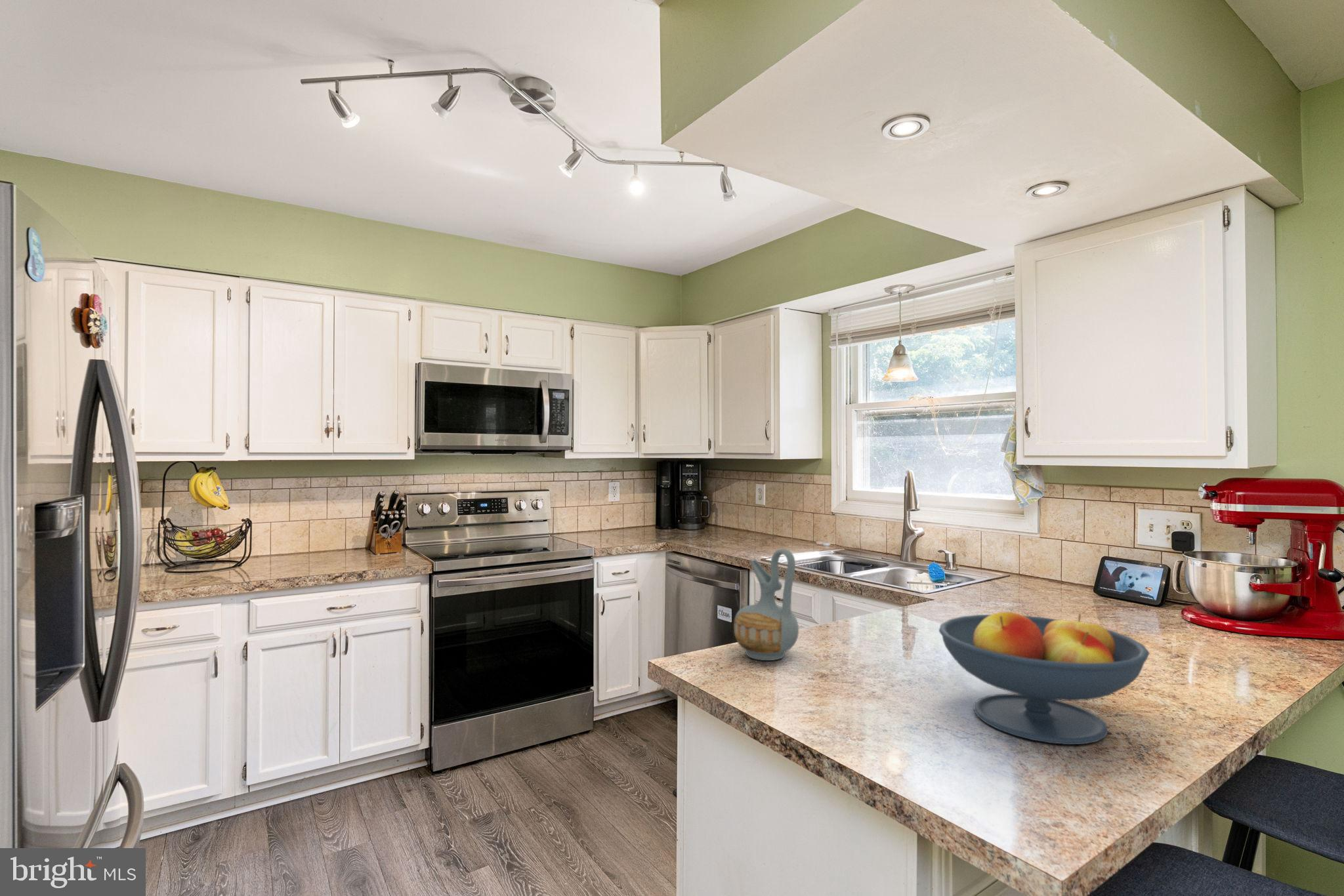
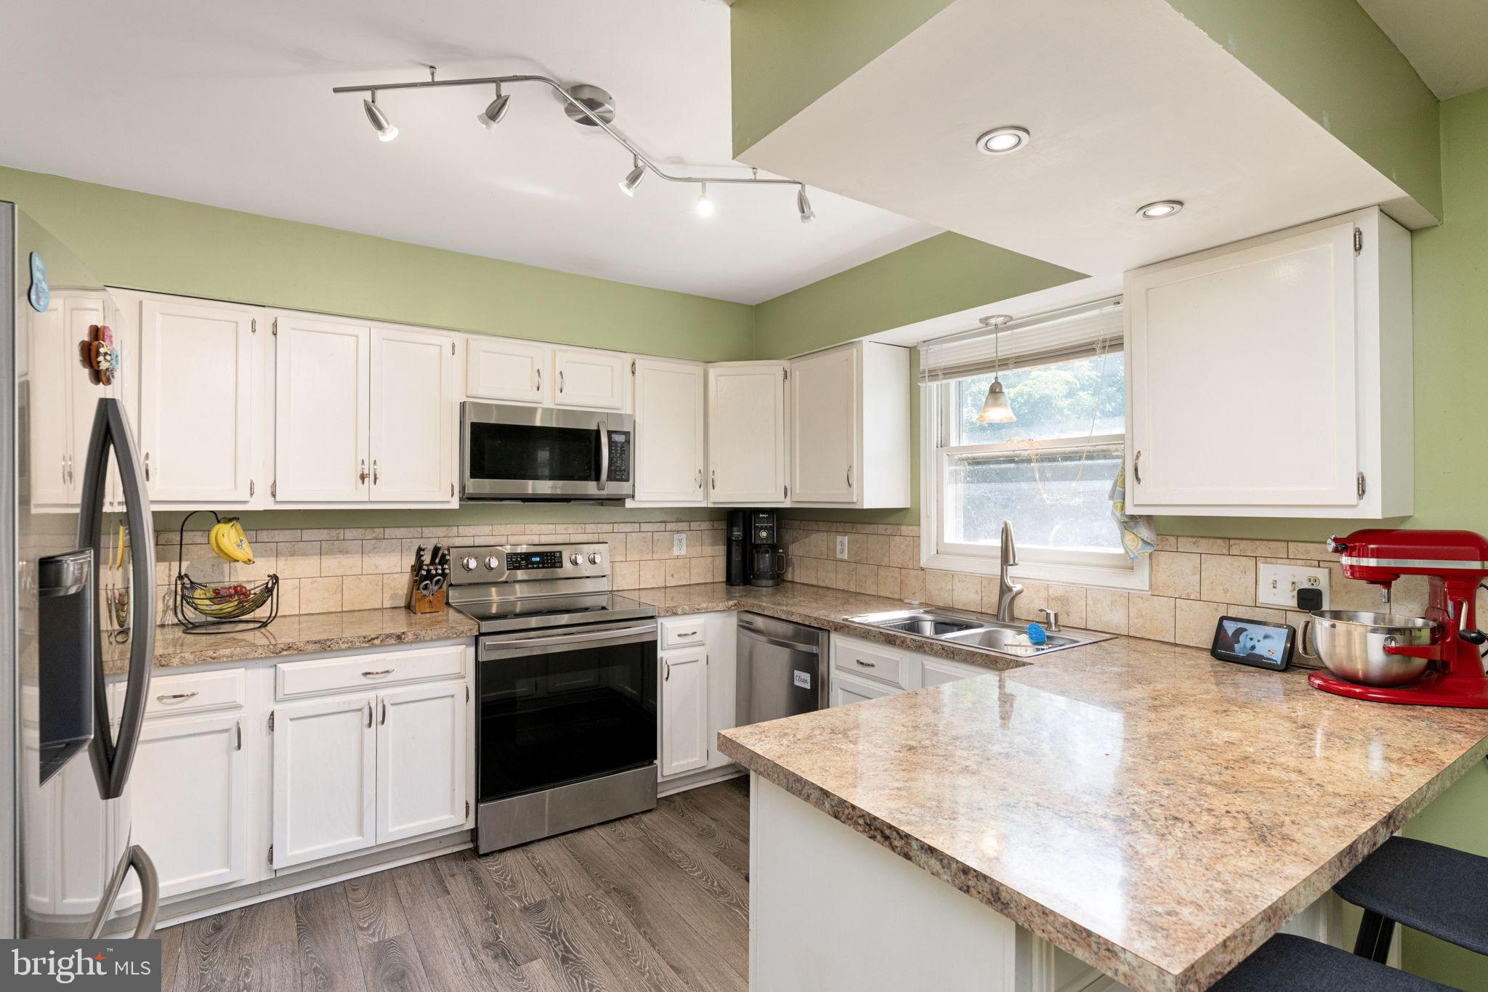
- fruit bowl (1037, 662)
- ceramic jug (765, 601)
